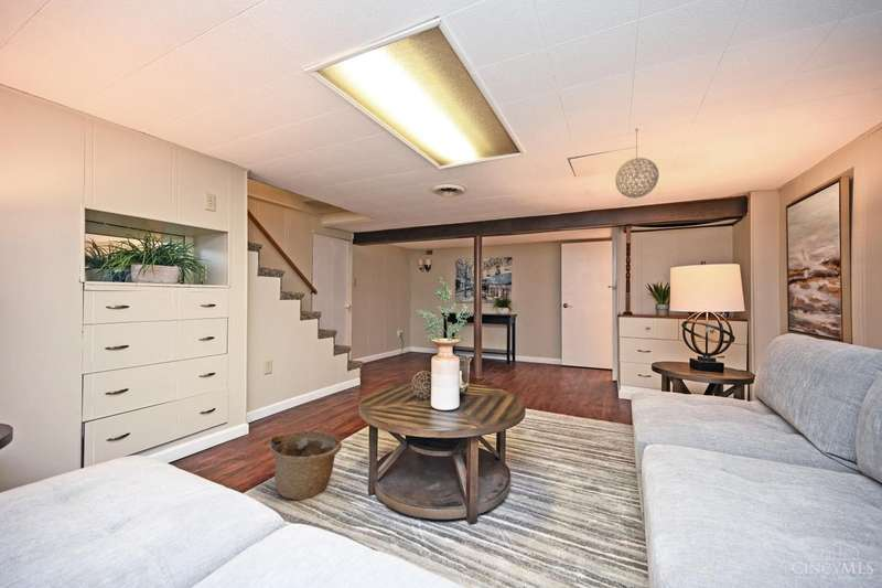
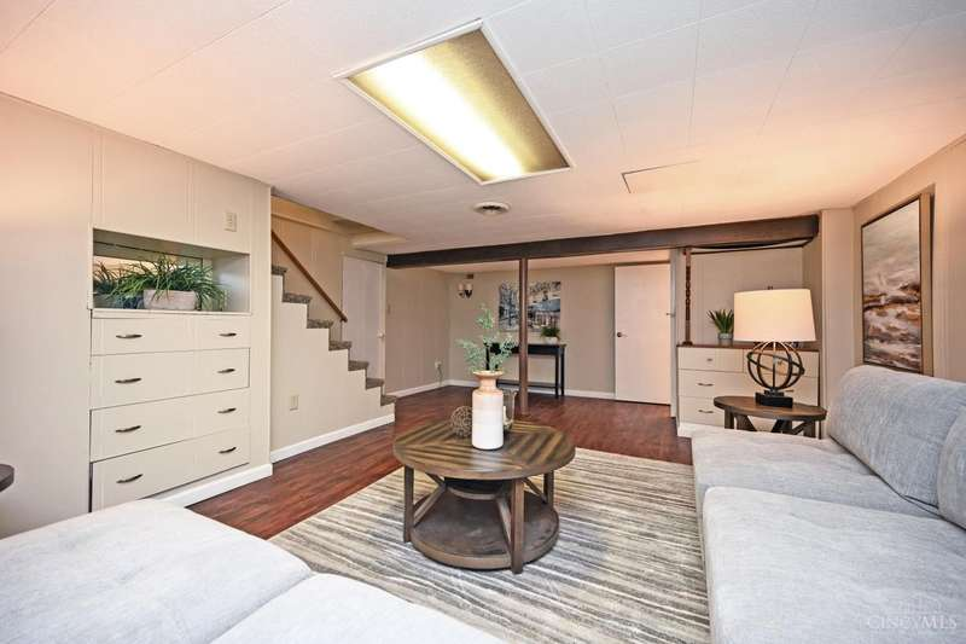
- pendant light (636, 162)
- basket (305, 461)
